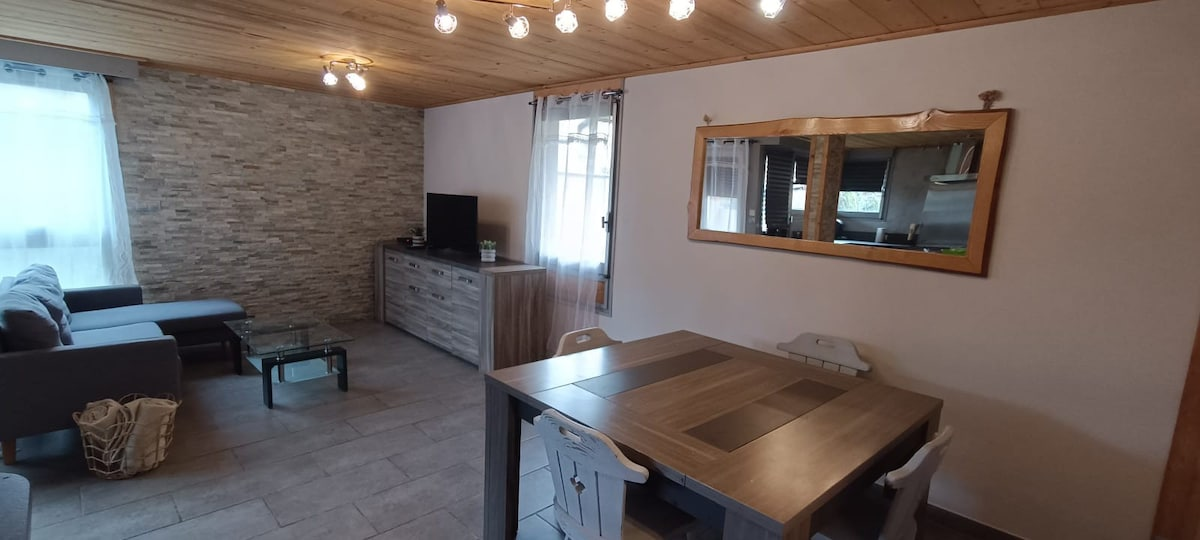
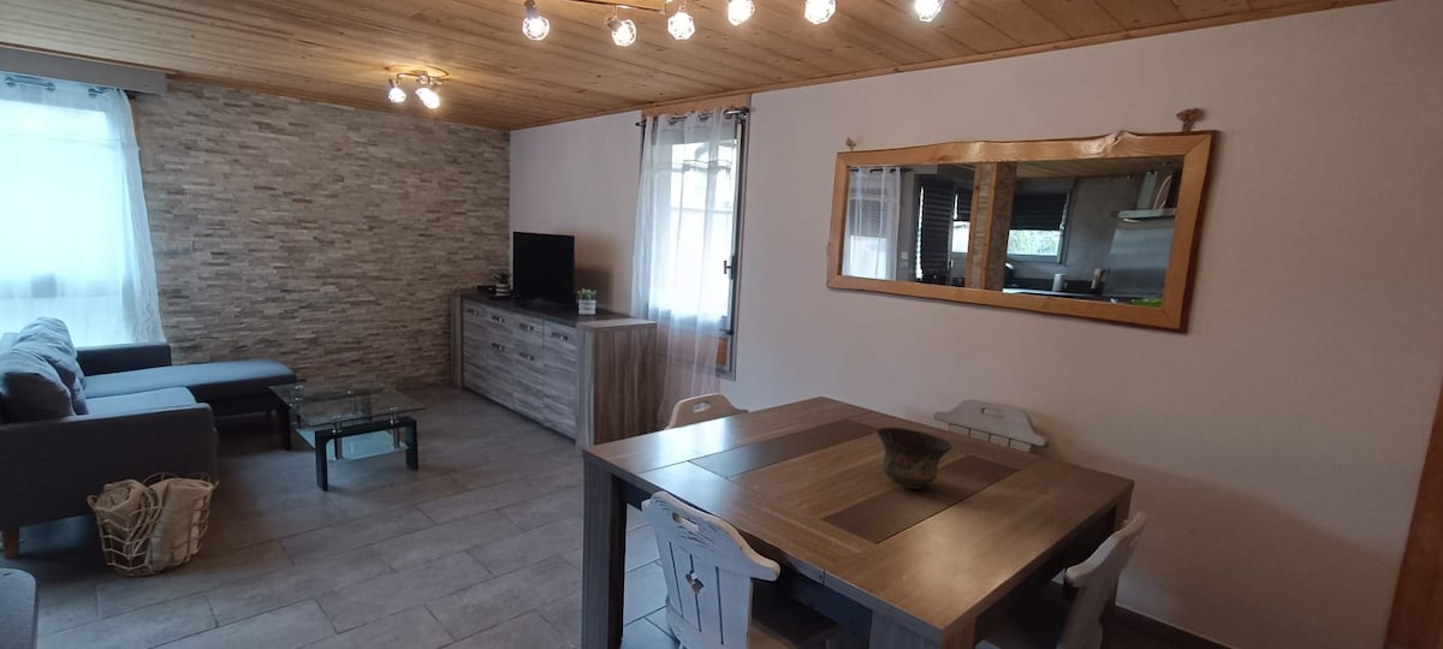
+ bowl (911, 460)
